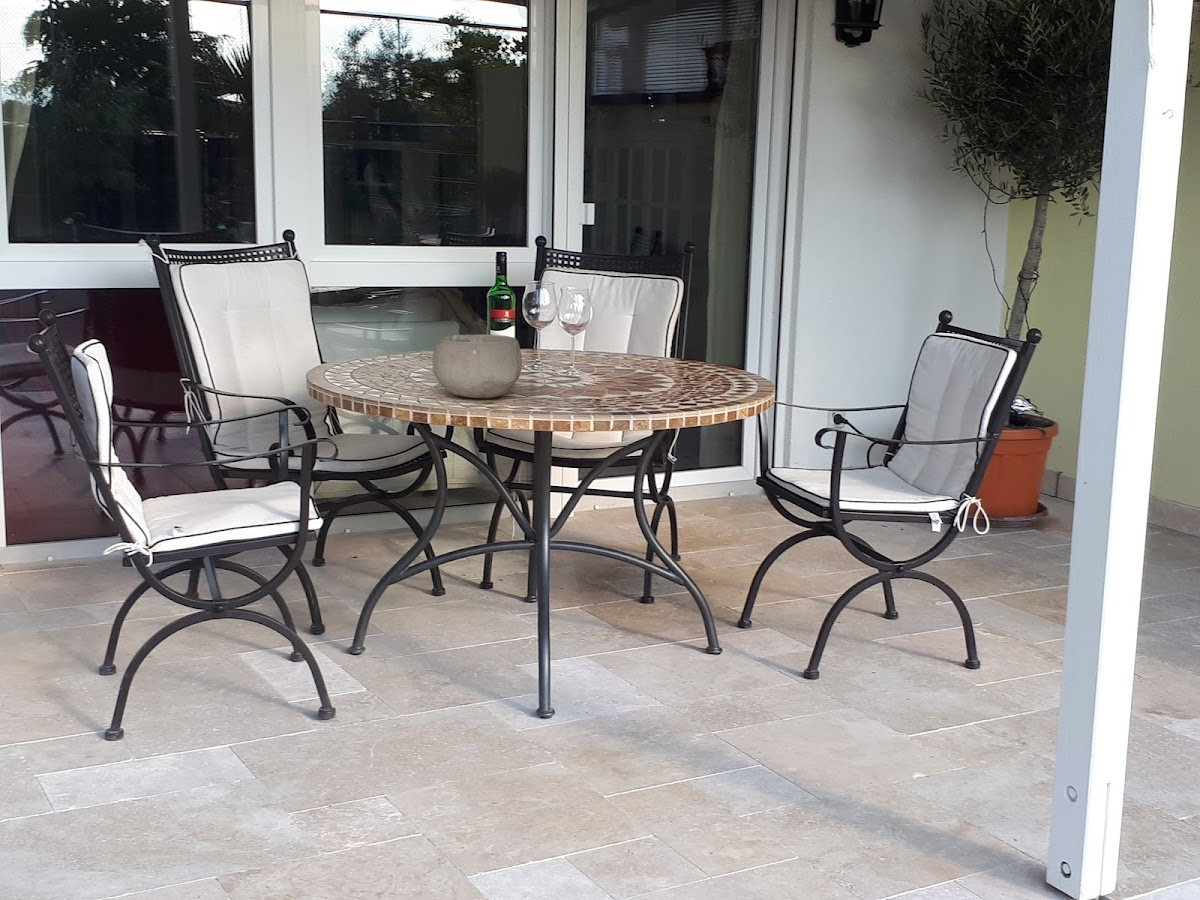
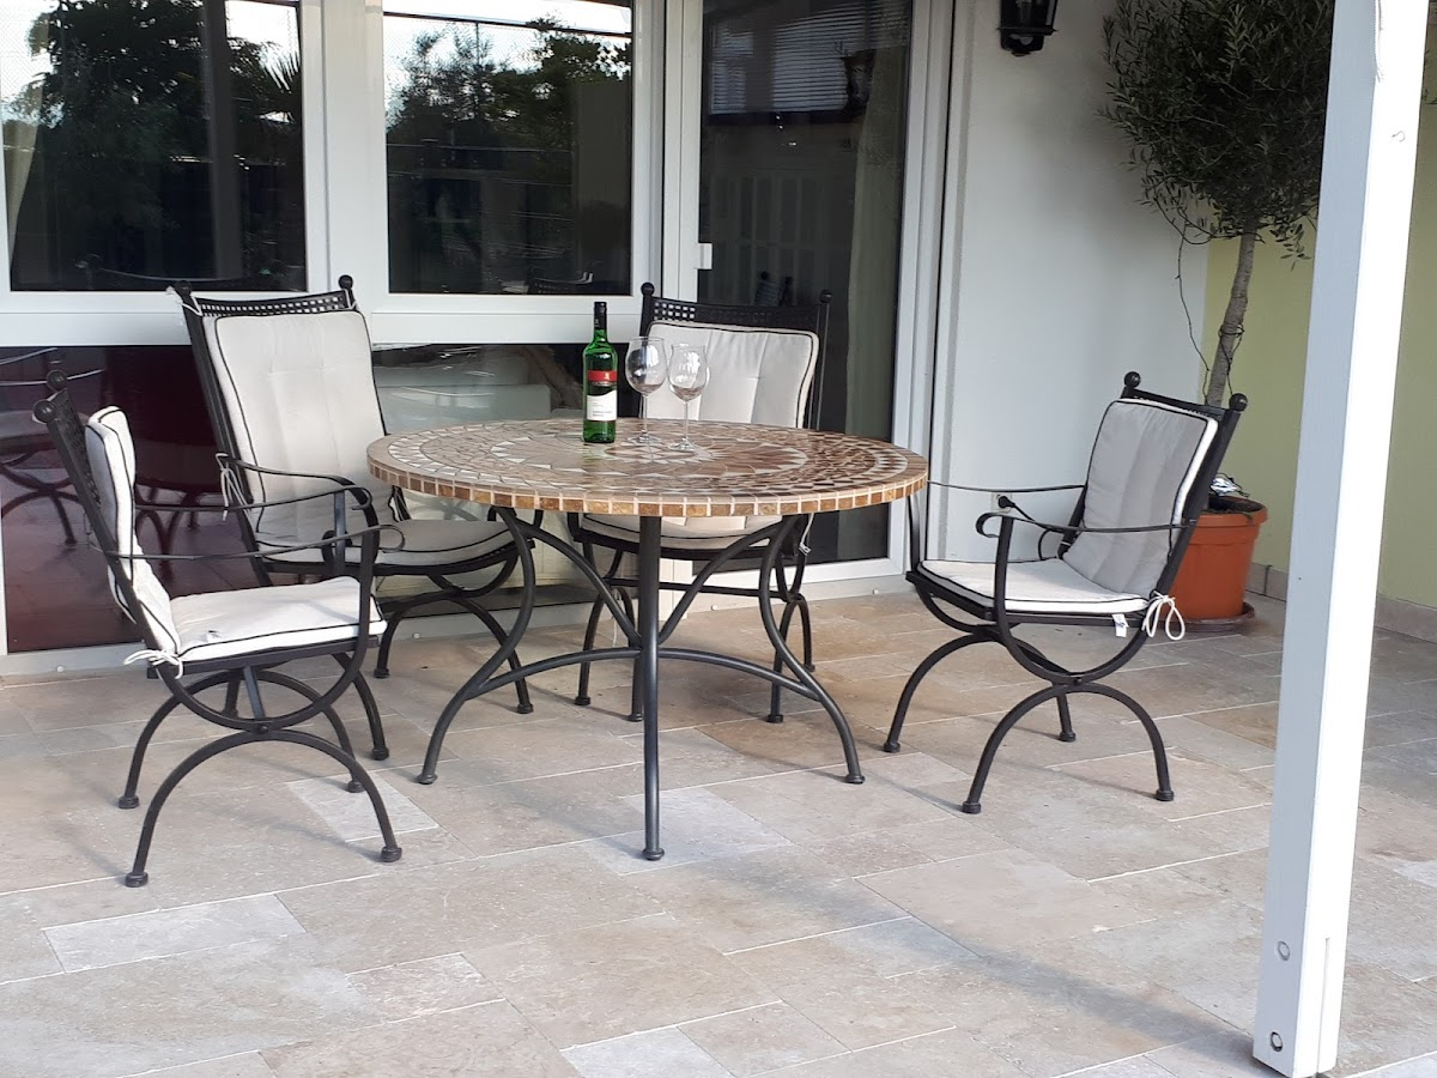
- bowl (476, 366)
